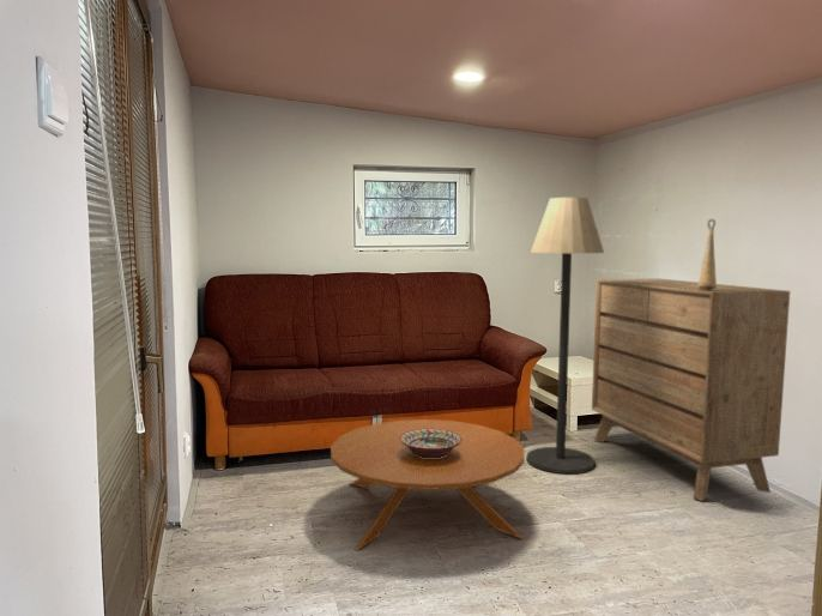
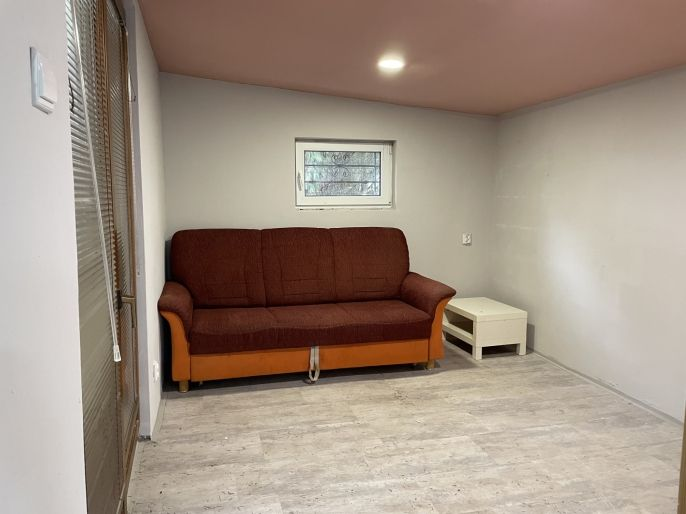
- floor lamp (563, 332)
- decorative vase (708, 254)
- decorative bowl (430, 445)
- dresser (676, 375)
- coffee table (427, 477)
